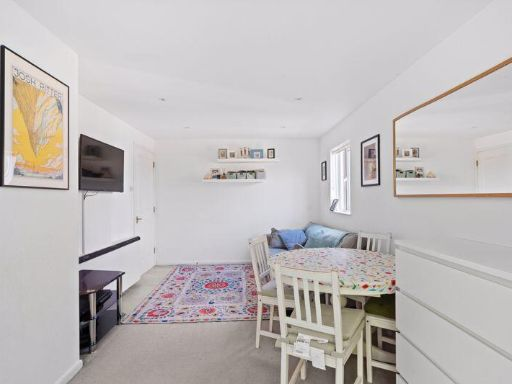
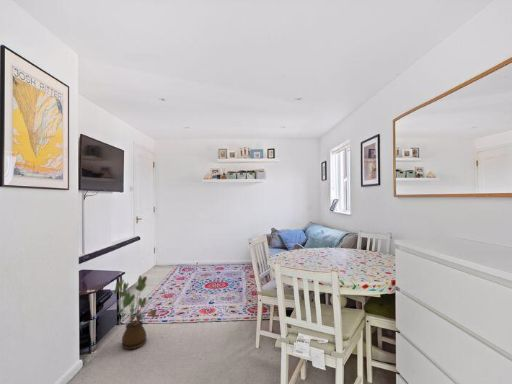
+ house plant (138, 311)
